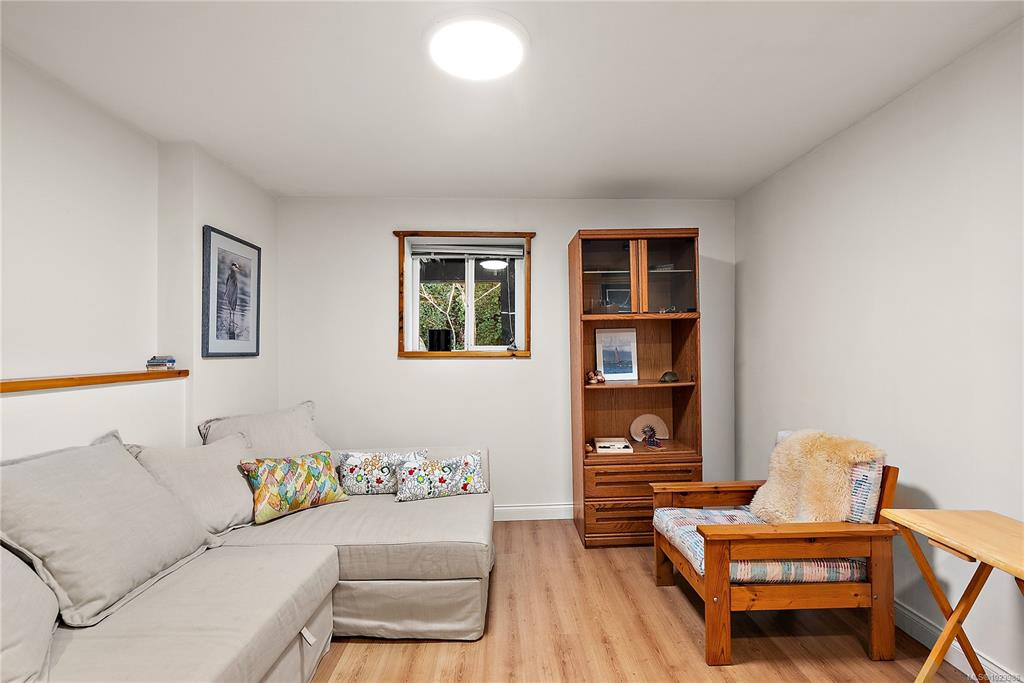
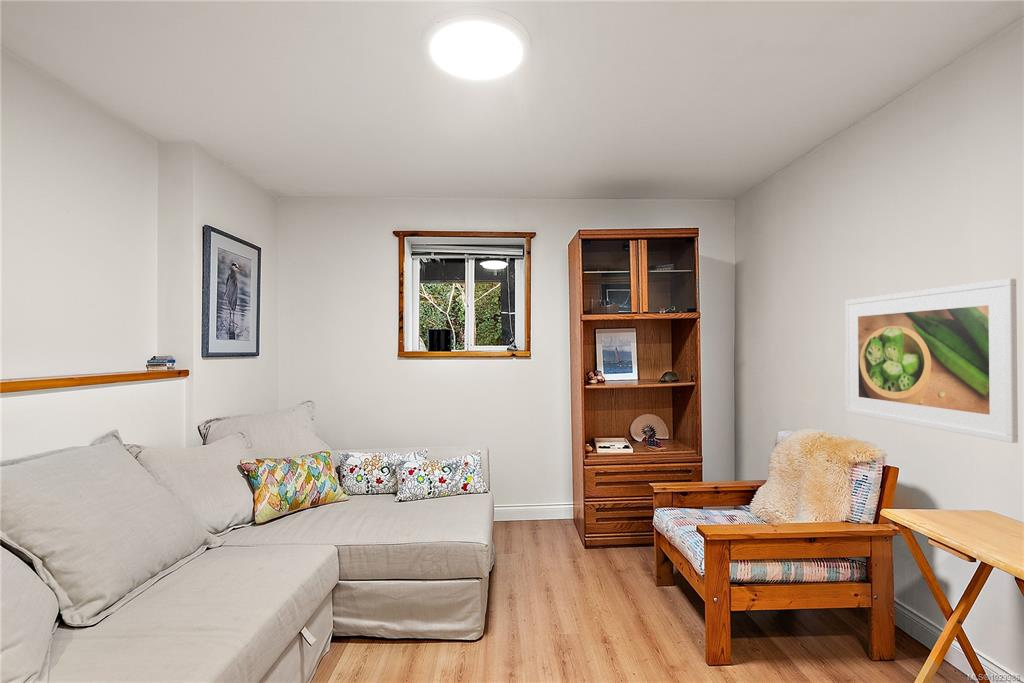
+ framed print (914, 358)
